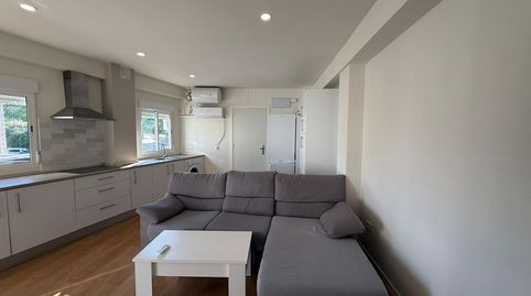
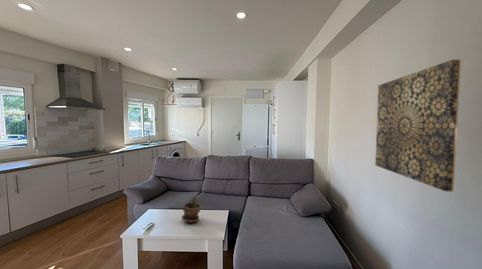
+ potted plant (191, 206)
+ wall art (407, 126)
